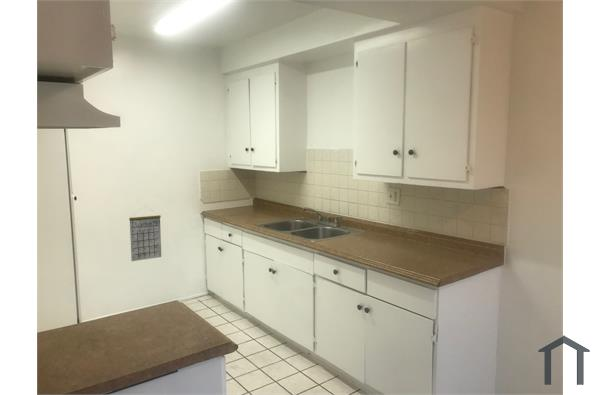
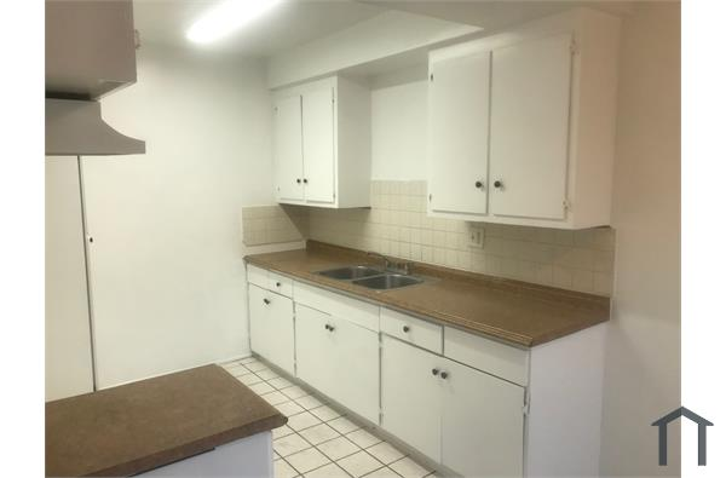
- calendar (145, 232)
